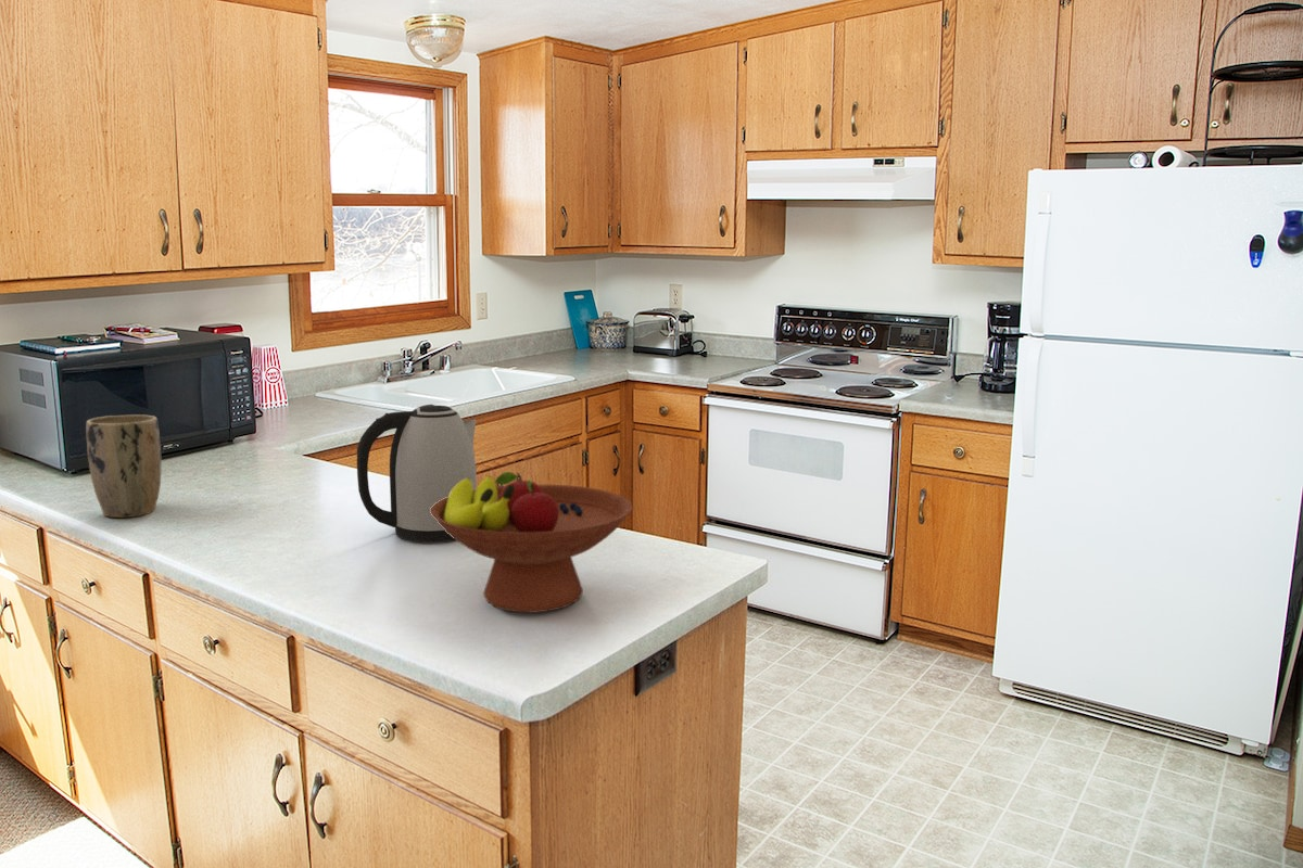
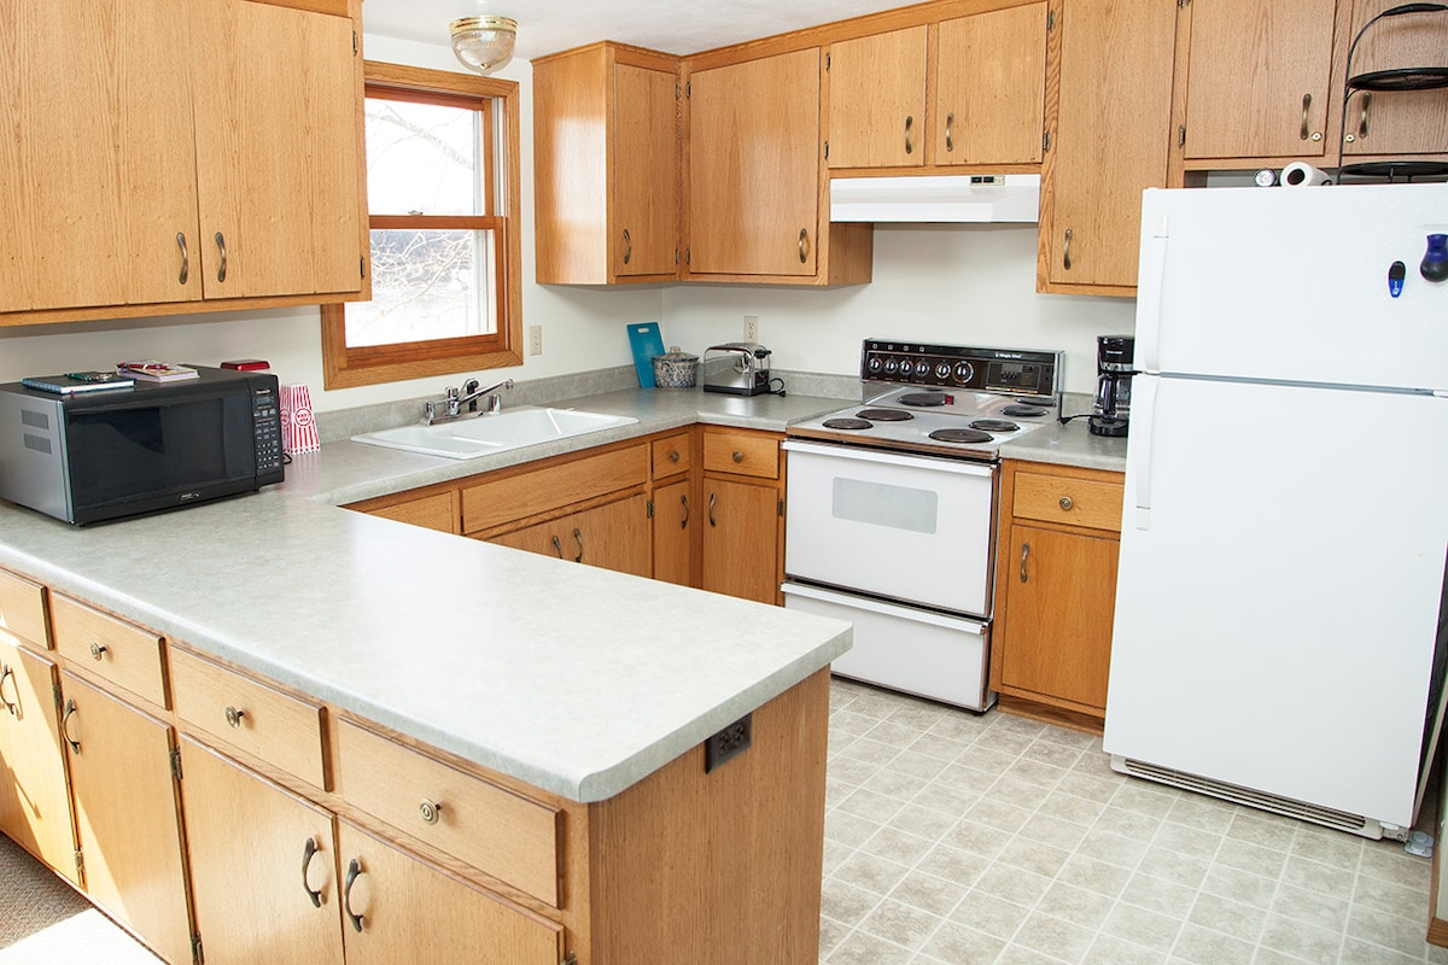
- plant pot (125, 465)
- fruit bowl (532, 534)
- kettle (418, 470)
